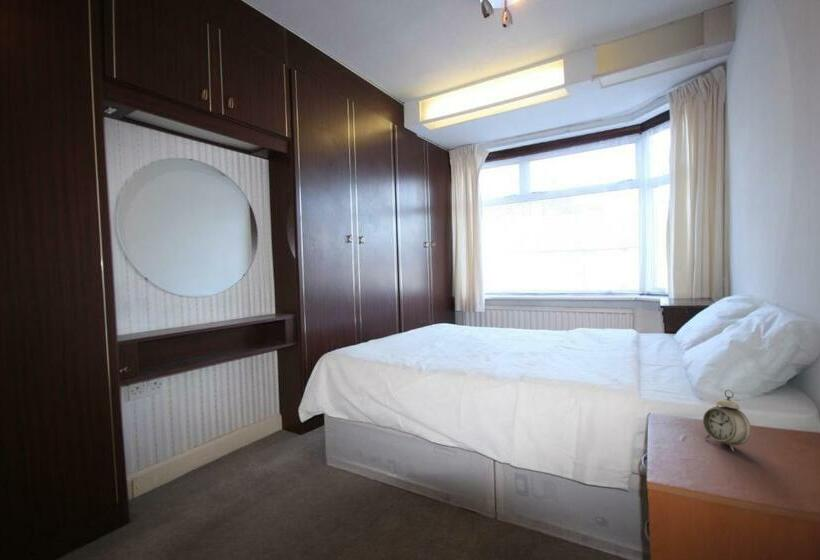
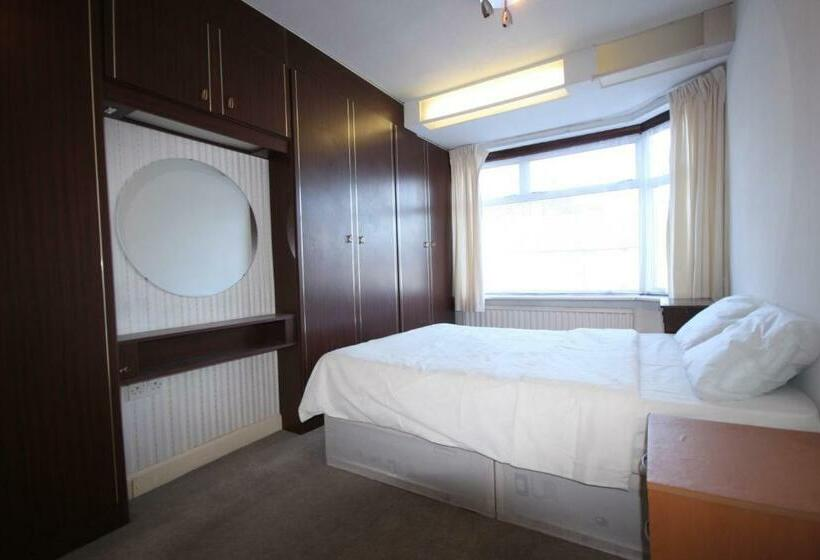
- alarm clock (725, 417)
